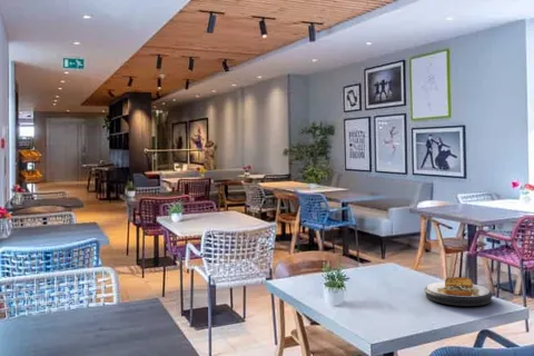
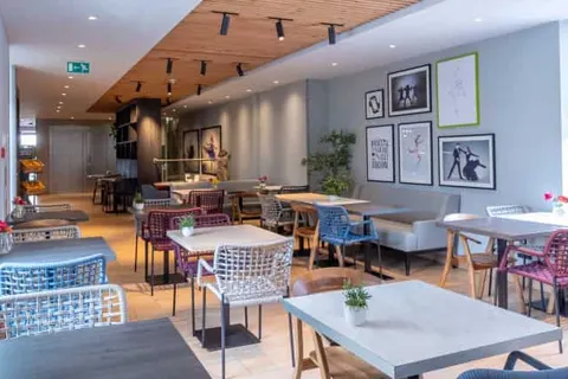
- plate (457, 290)
